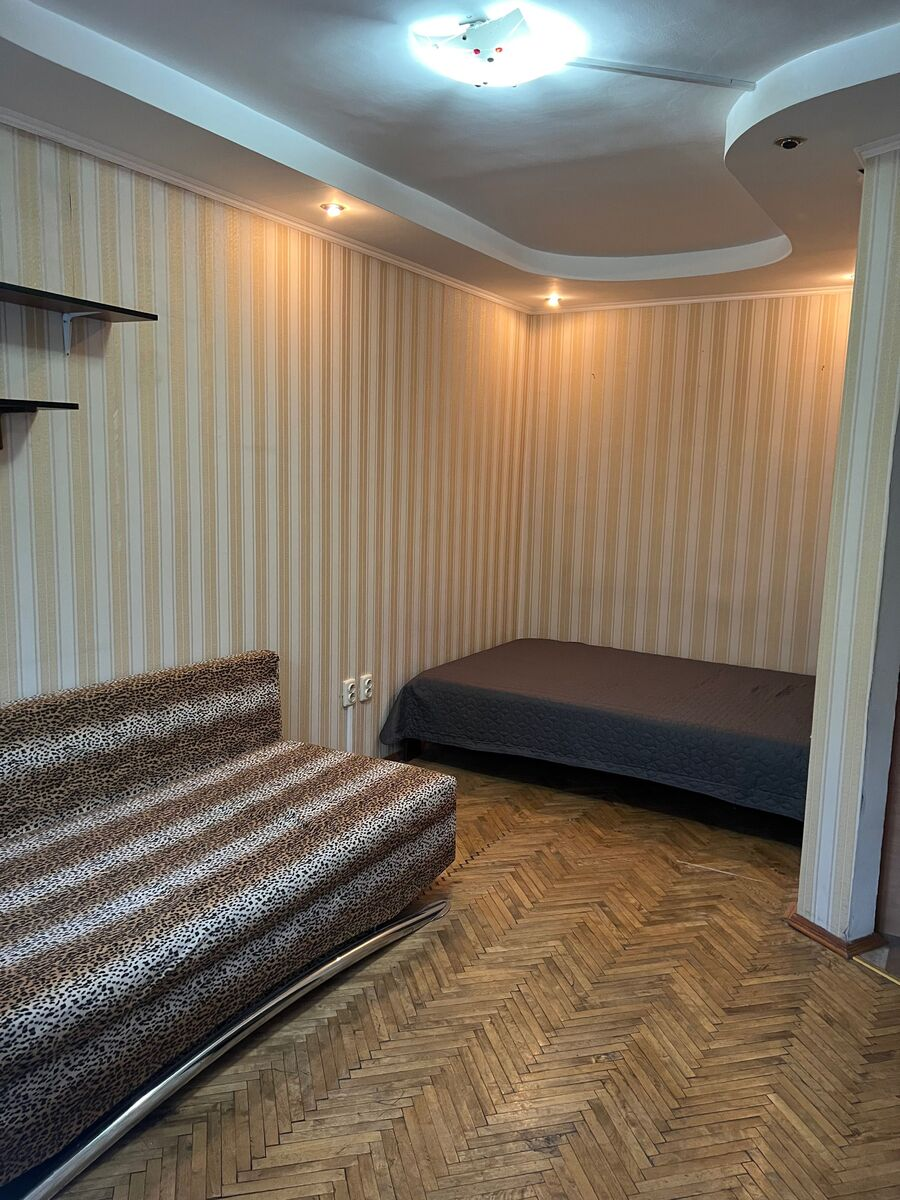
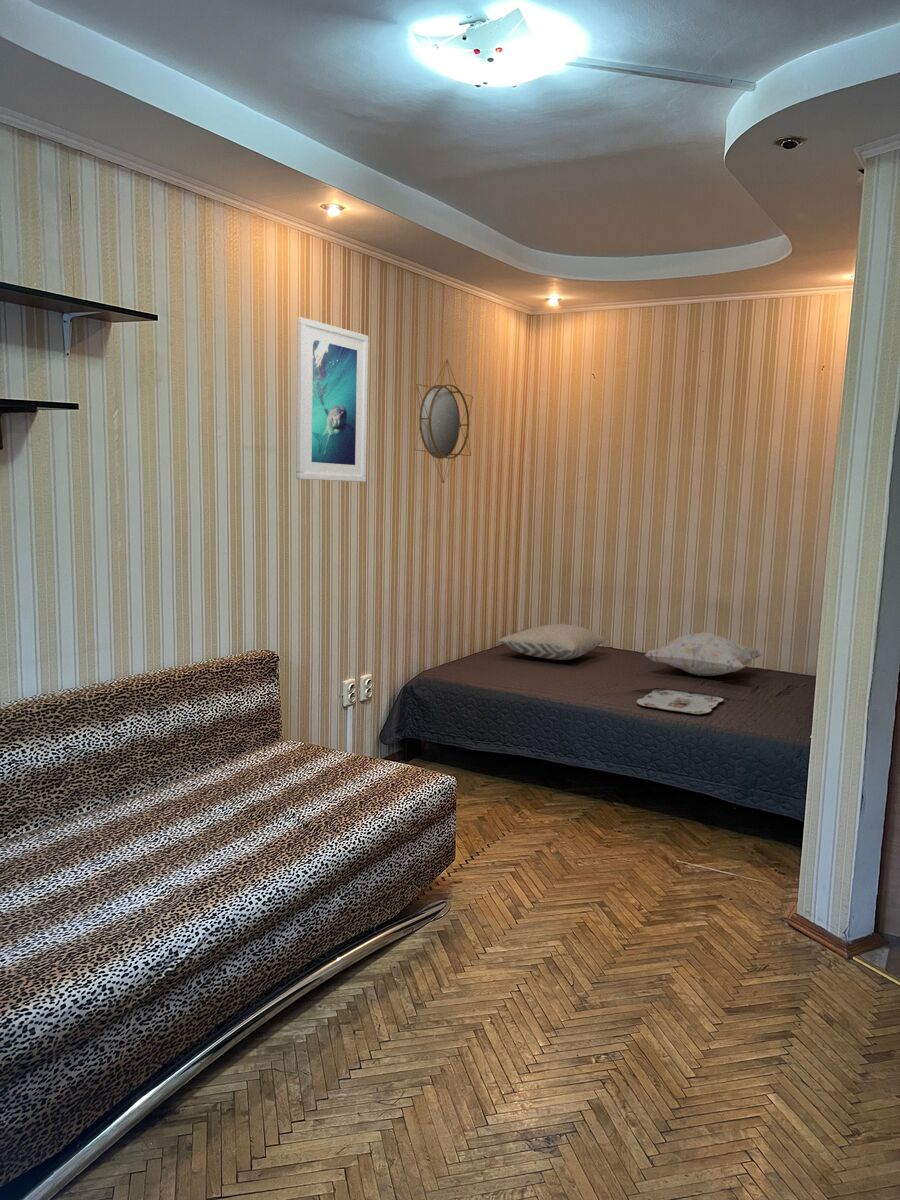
+ pillow (552, 640)
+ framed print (333, 404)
+ serving tray (680, 701)
+ home mirror (445, 421)
+ decorative pillow (704, 654)
